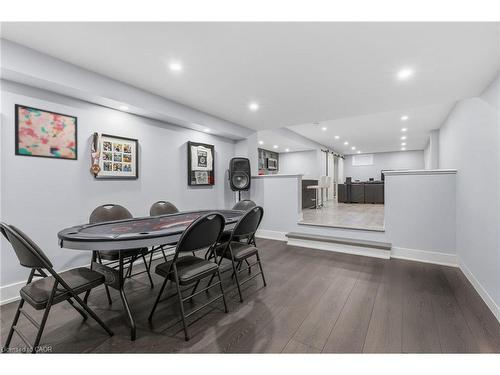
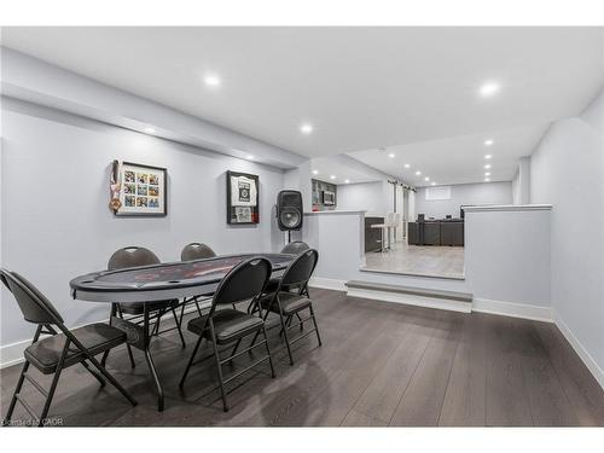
- wall art (48, 134)
